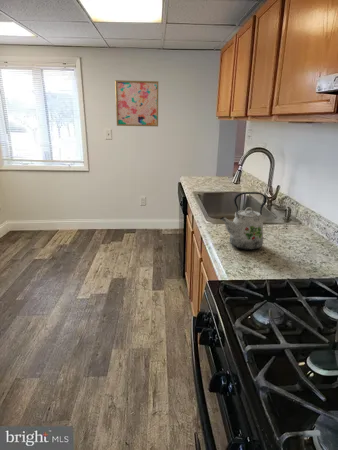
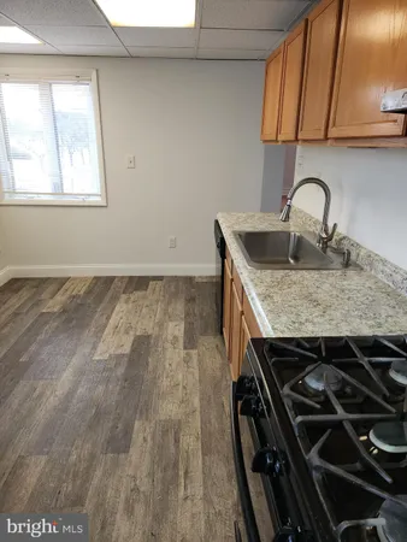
- kettle (242, 220)
- wall art (137, 104)
